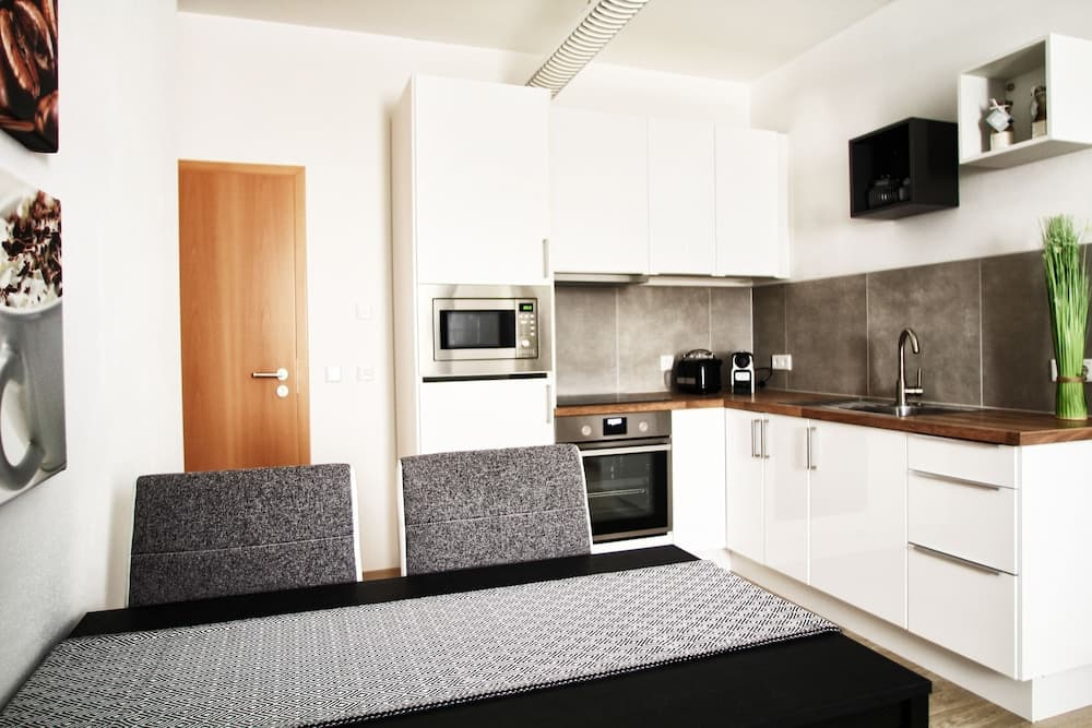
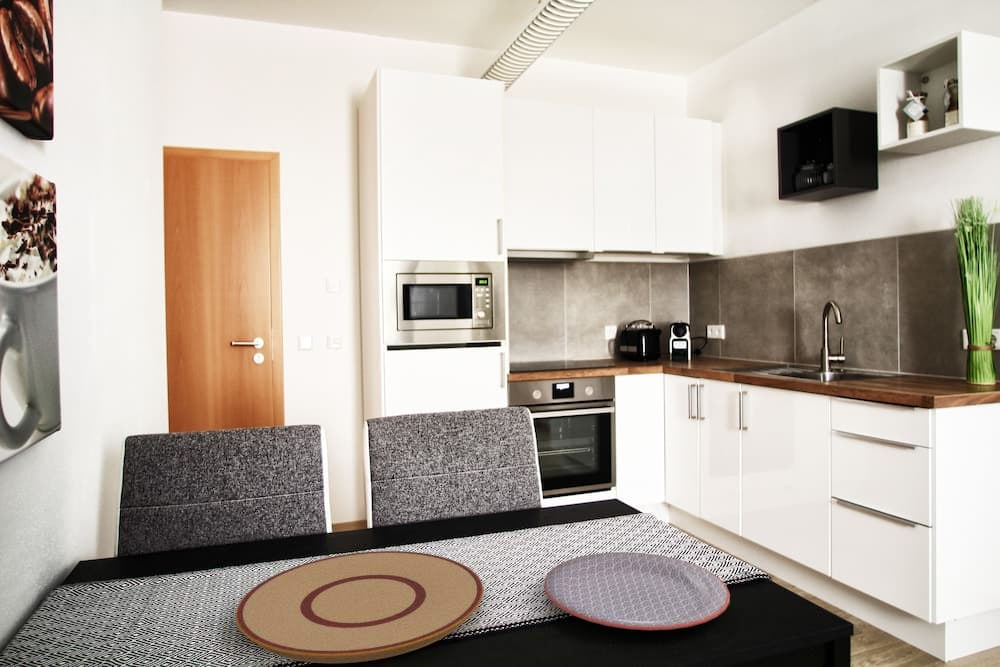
+ plate (634, 591)
+ plate (364, 599)
